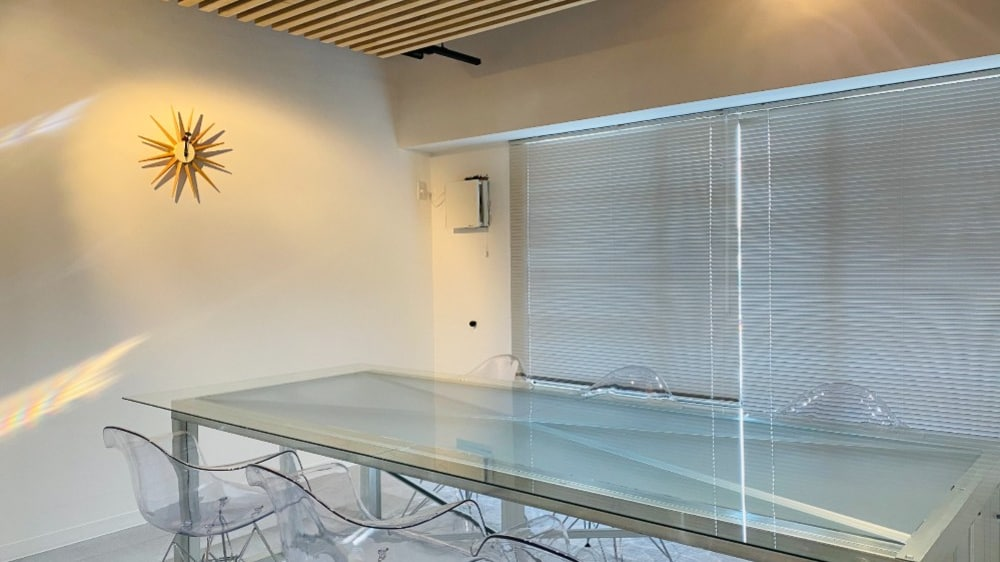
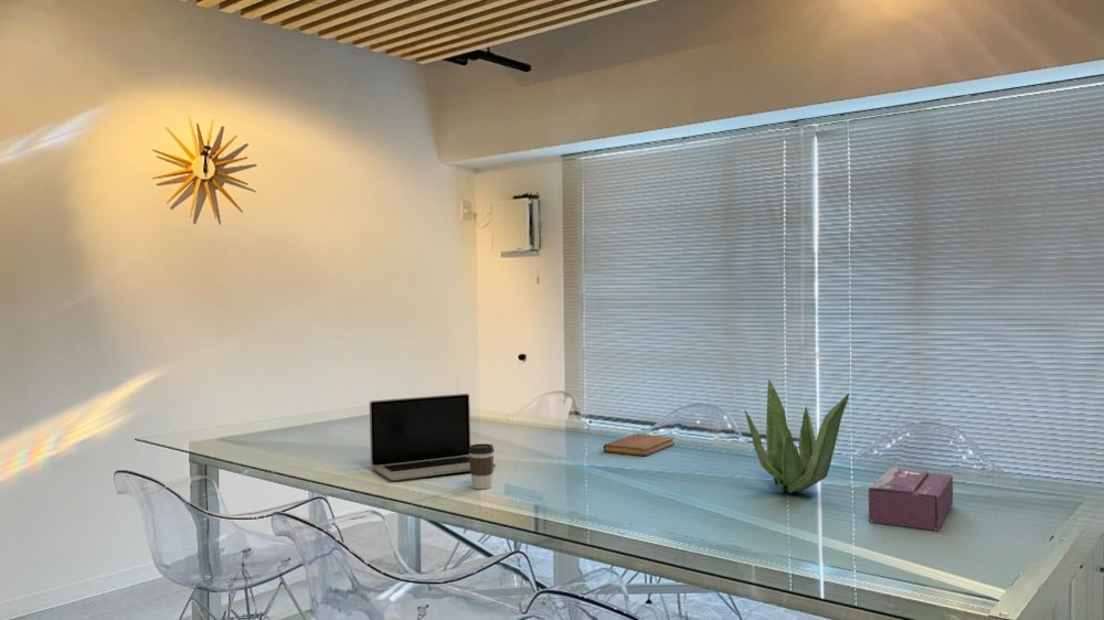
+ coffee cup (481, 466)
+ laptop (432, 435)
+ plant (799, 439)
+ notebook (639, 443)
+ tissue box (912, 496)
